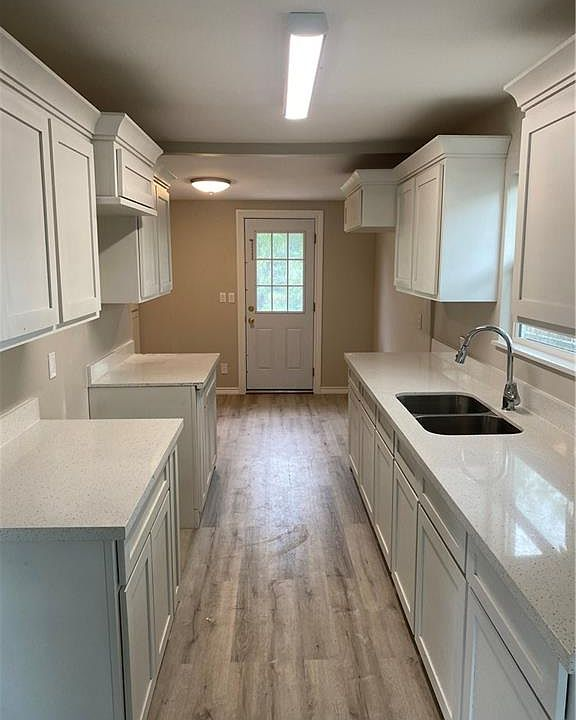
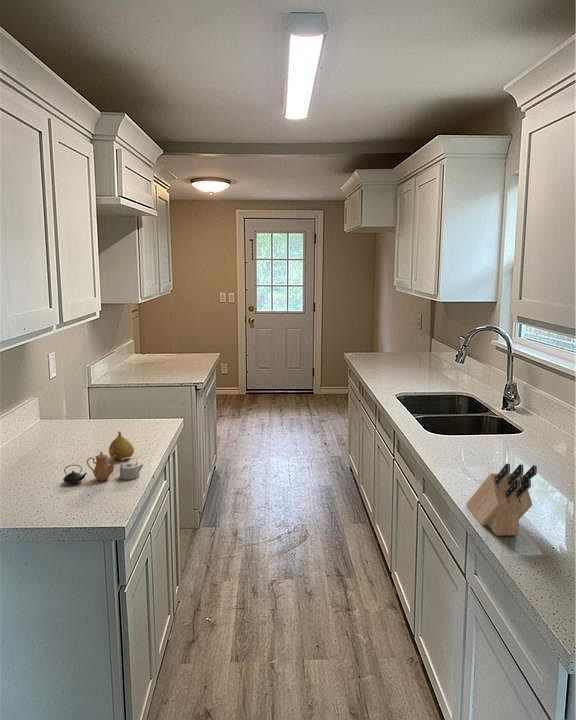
+ knife block (500, 488)
+ fruit (120, 444)
+ teapot (103, 465)
